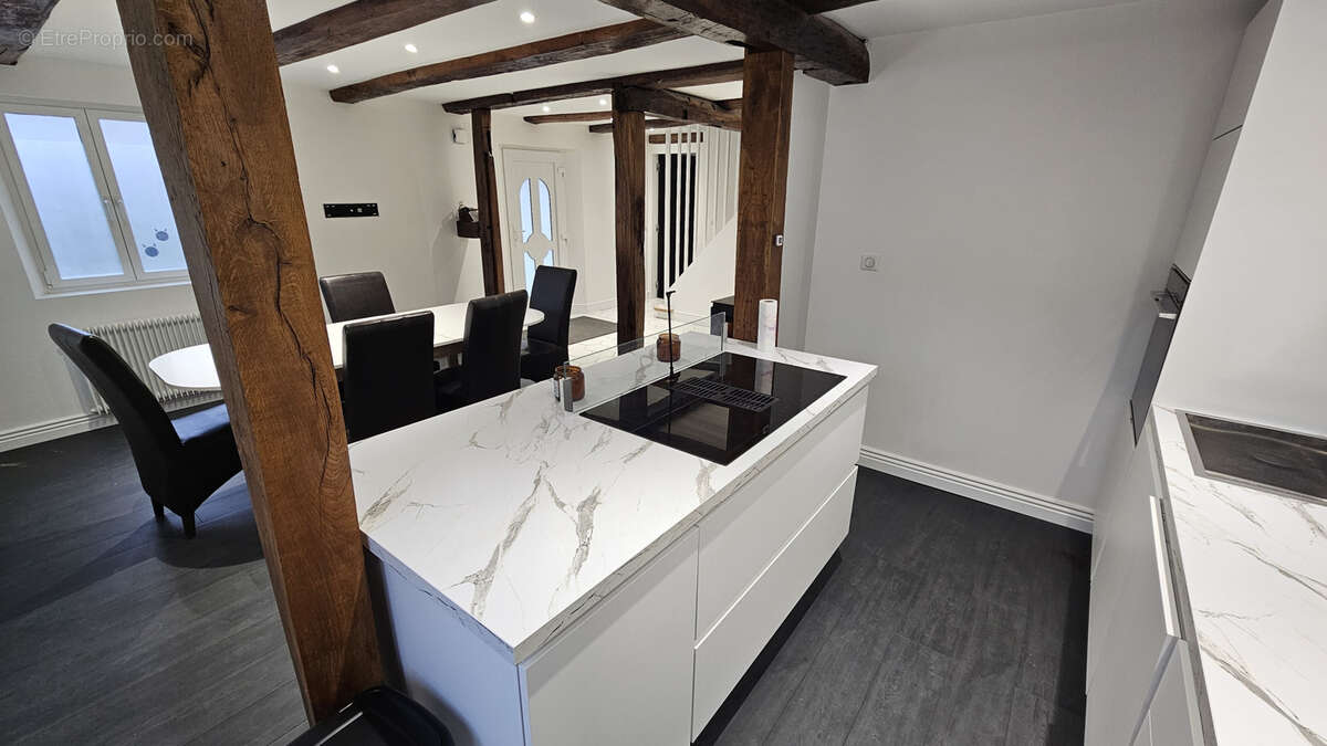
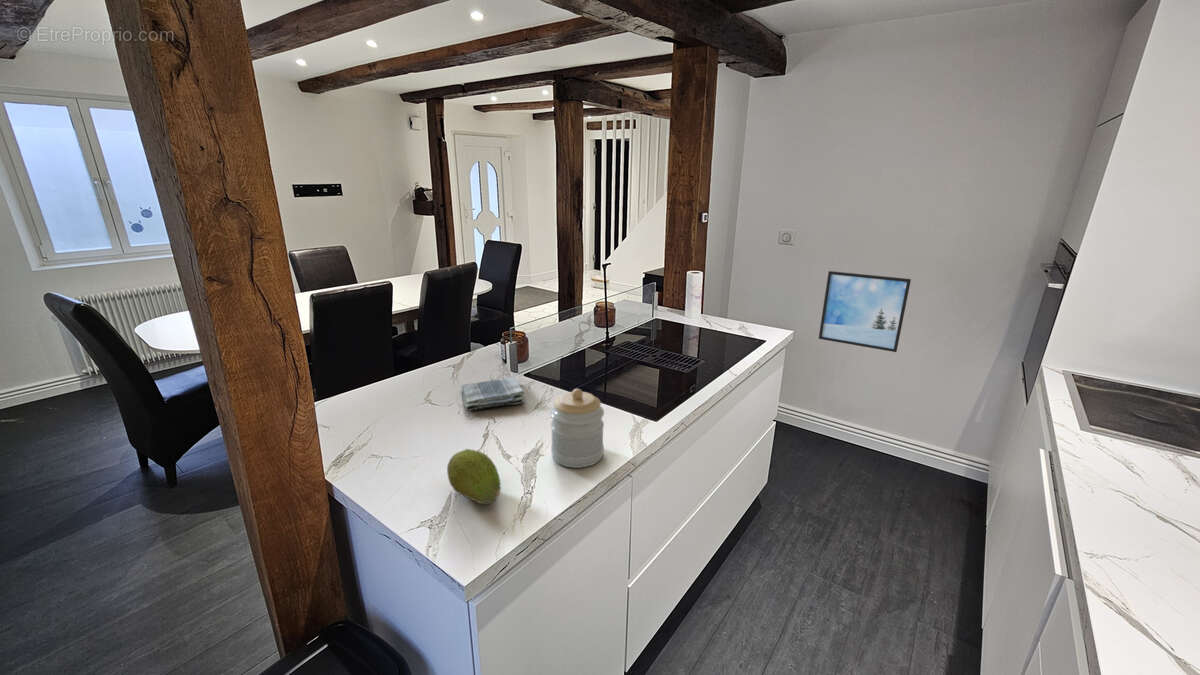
+ jar (577, 422)
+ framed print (862, 310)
+ fruit (476, 475)
+ dish towel (492, 391)
